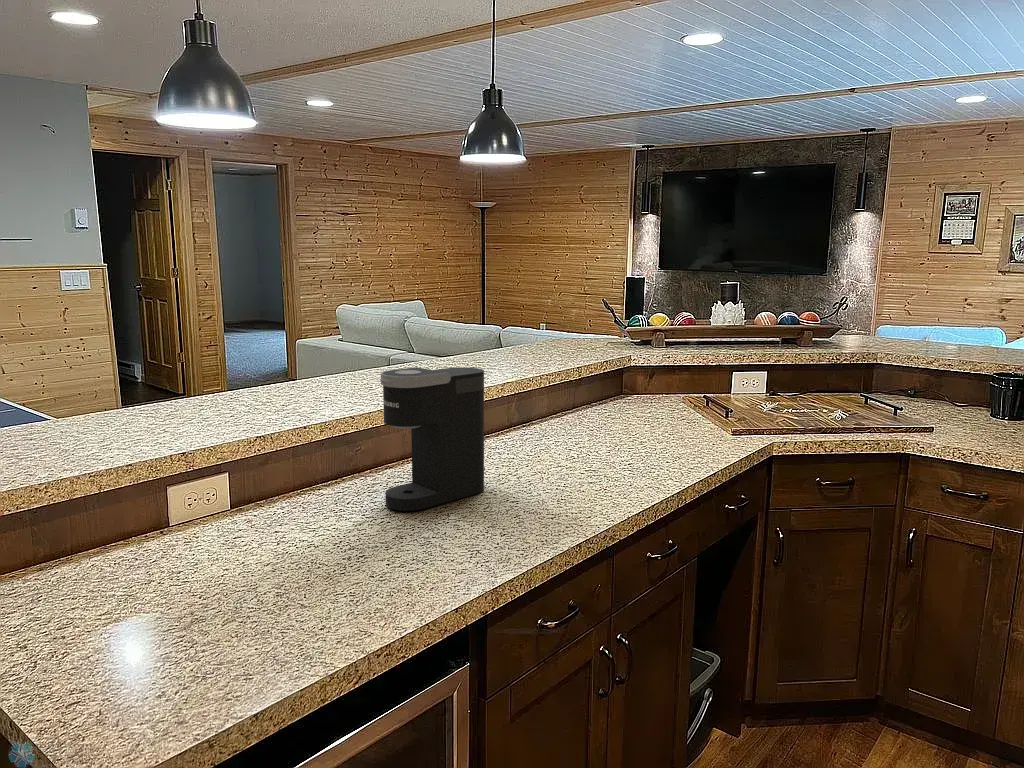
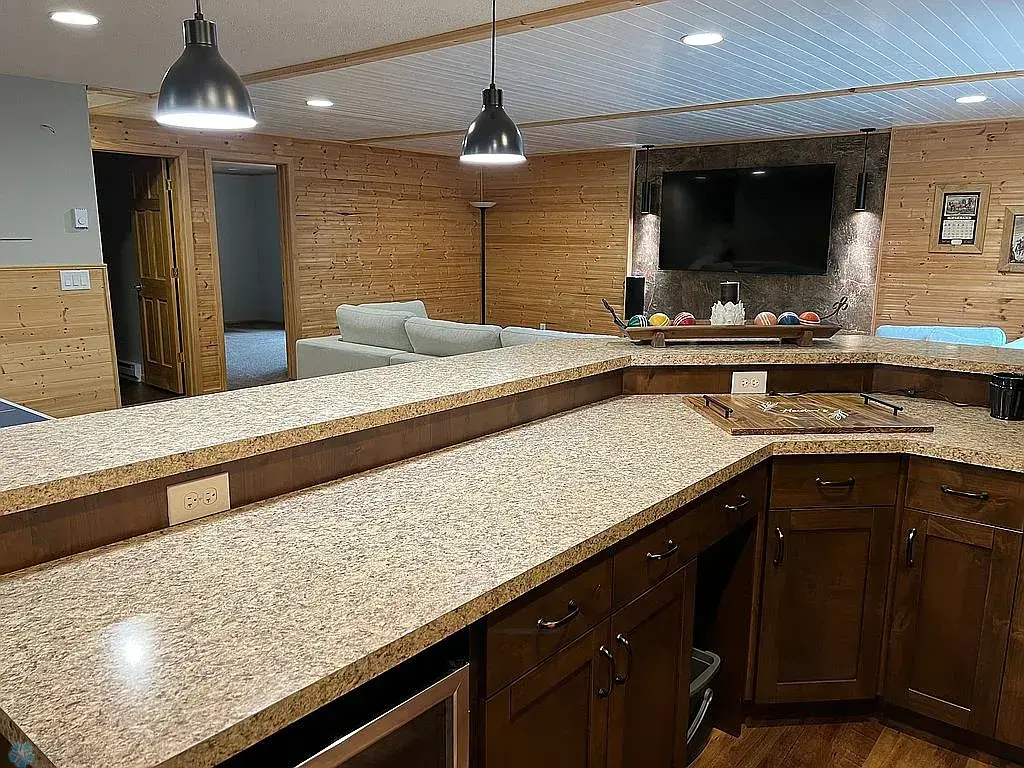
- coffee maker (434, 433)
